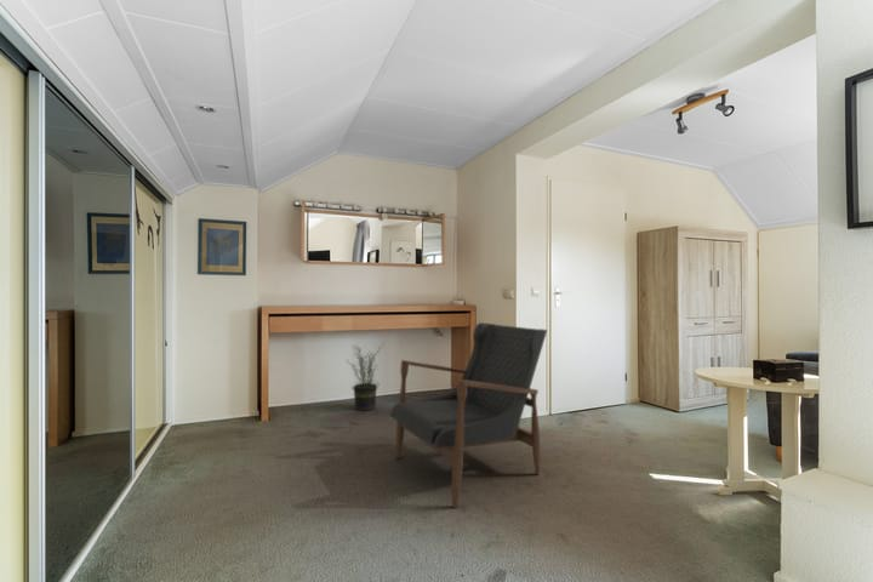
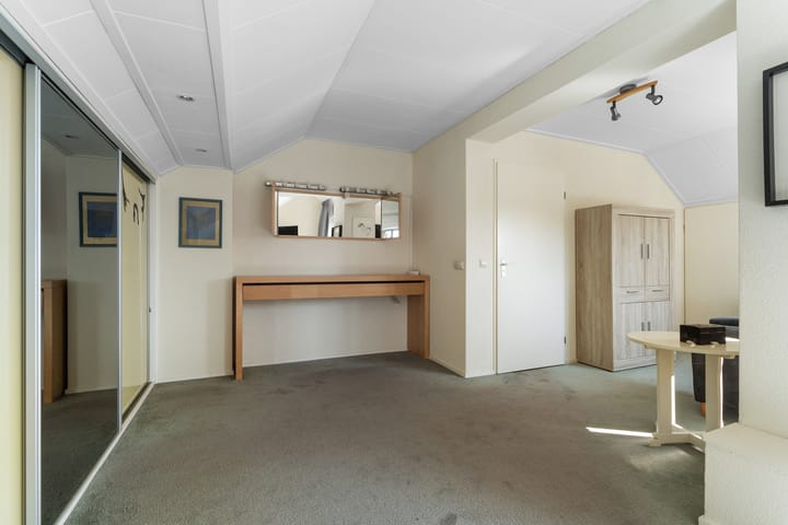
- potted plant (363, 375)
- armchair (469, 396)
